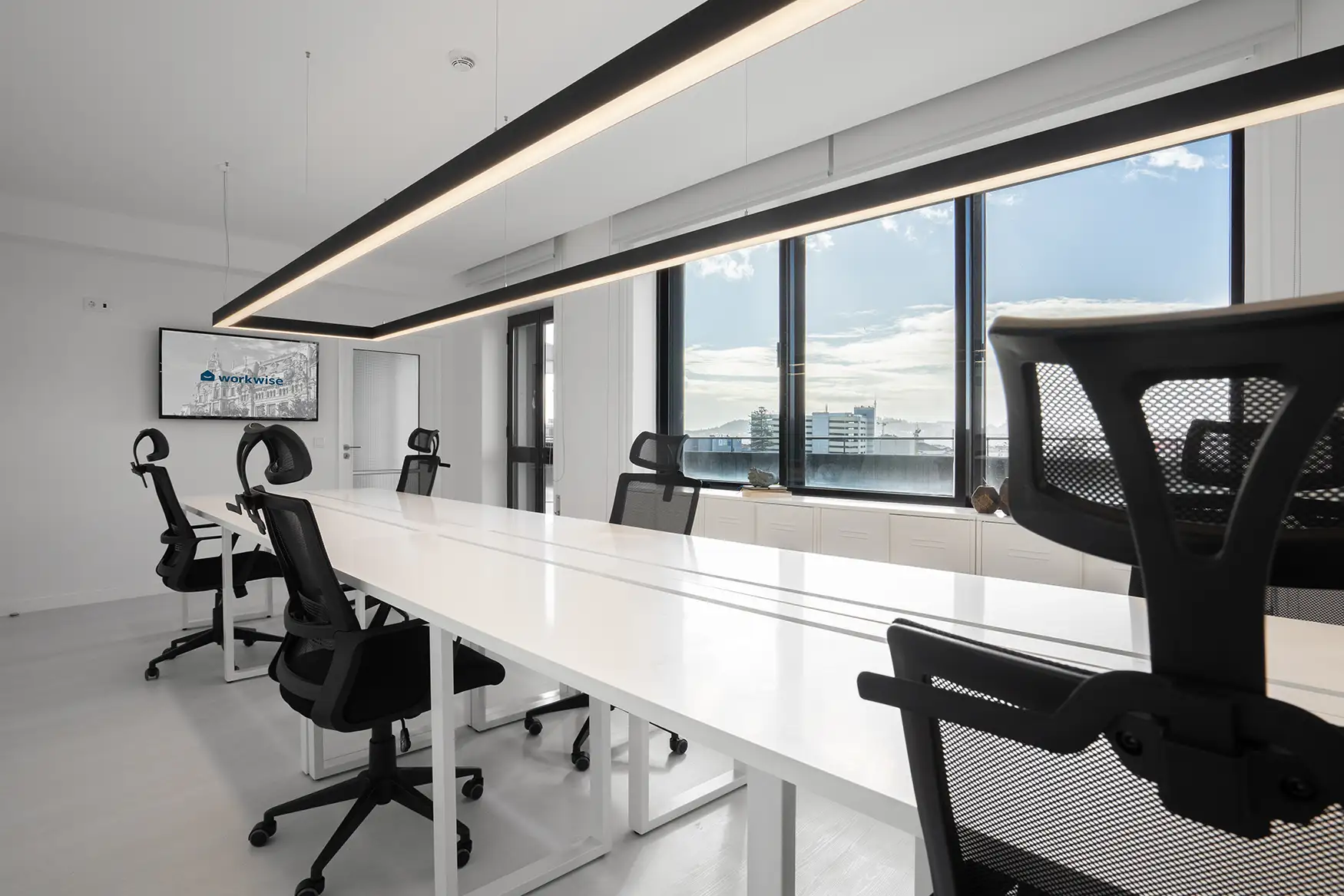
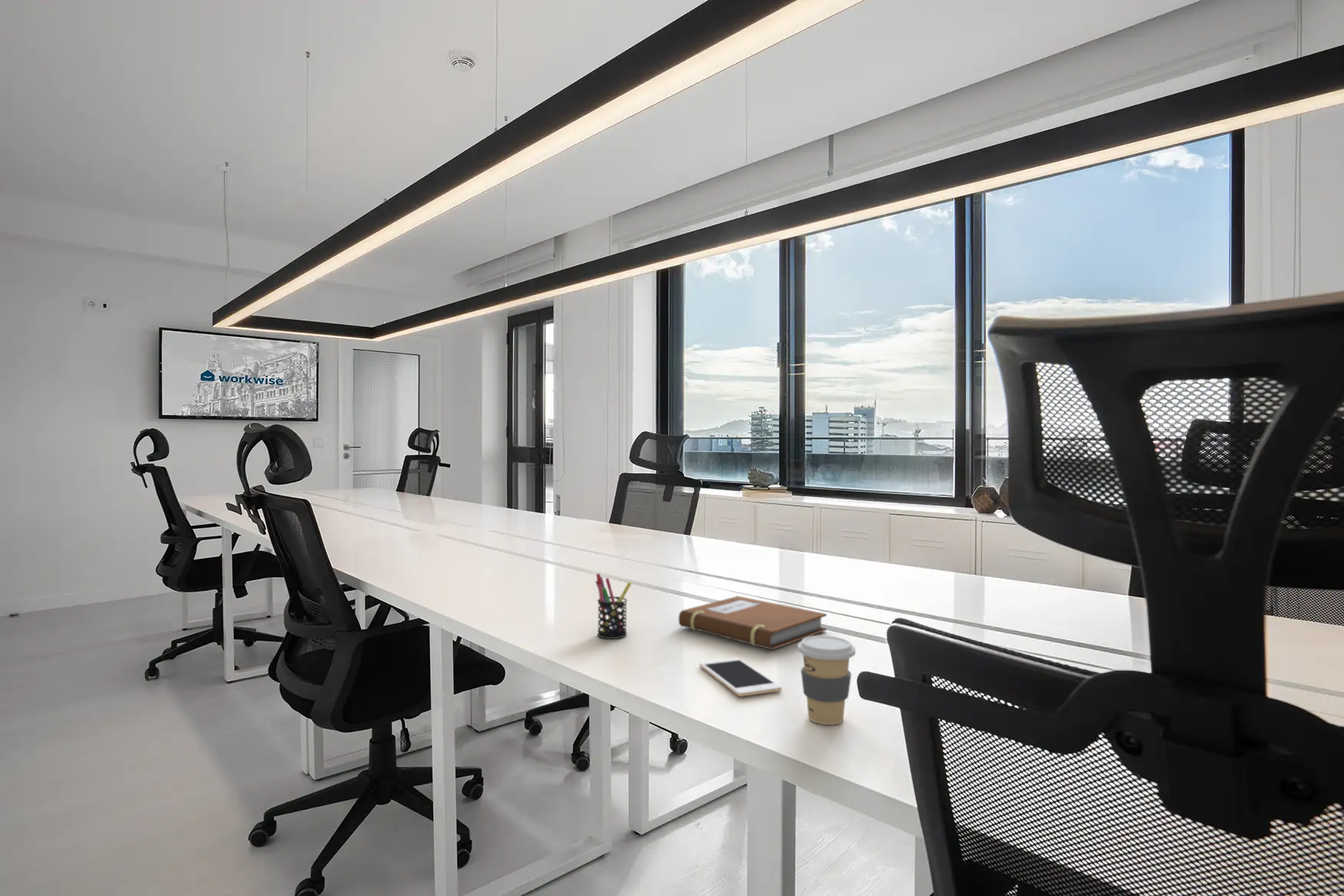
+ coffee cup (826, 679)
+ notebook (749, 620)
+ cell phone (738, 676)
+ pen holder (609, 605)
